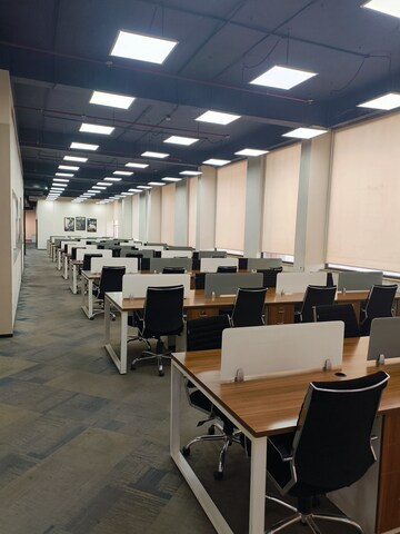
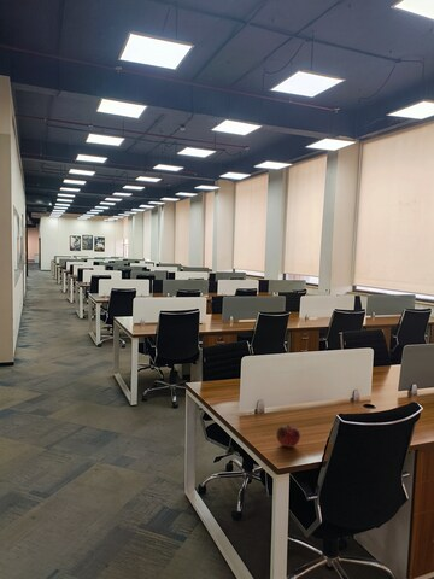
+ fruit (287, 434)
